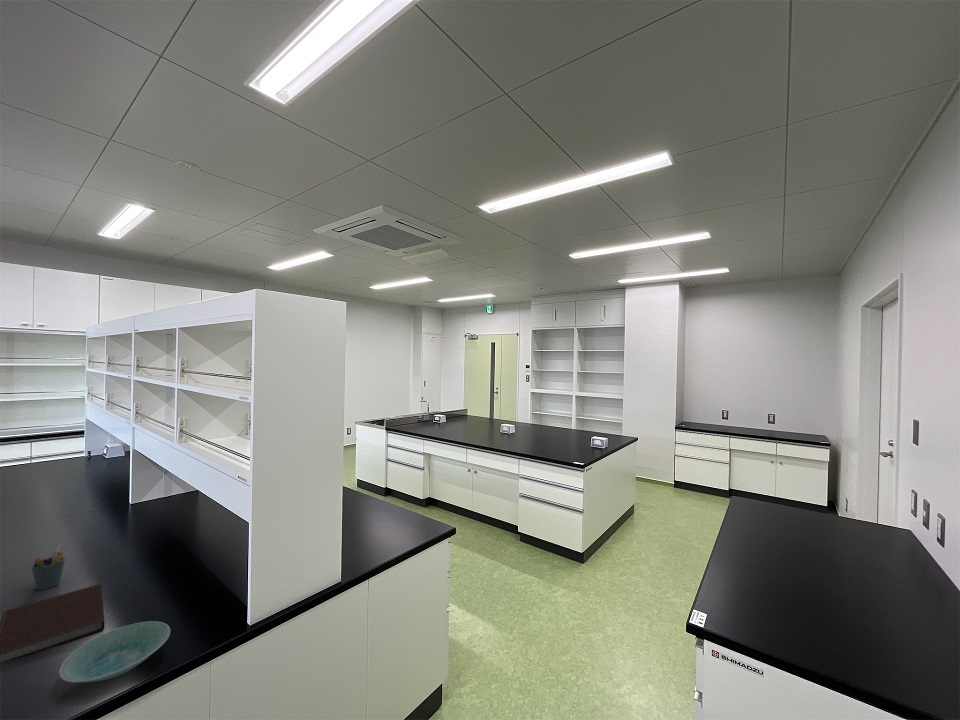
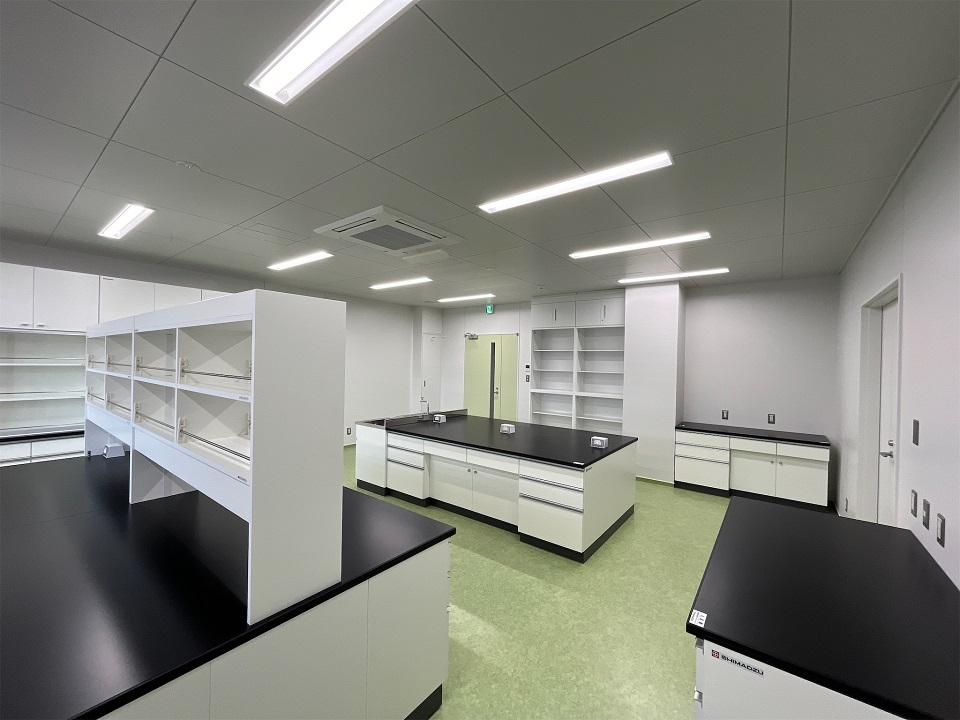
- bowl (118, 656)
- notebook (53, 620)
- pen holder (48, 567)
